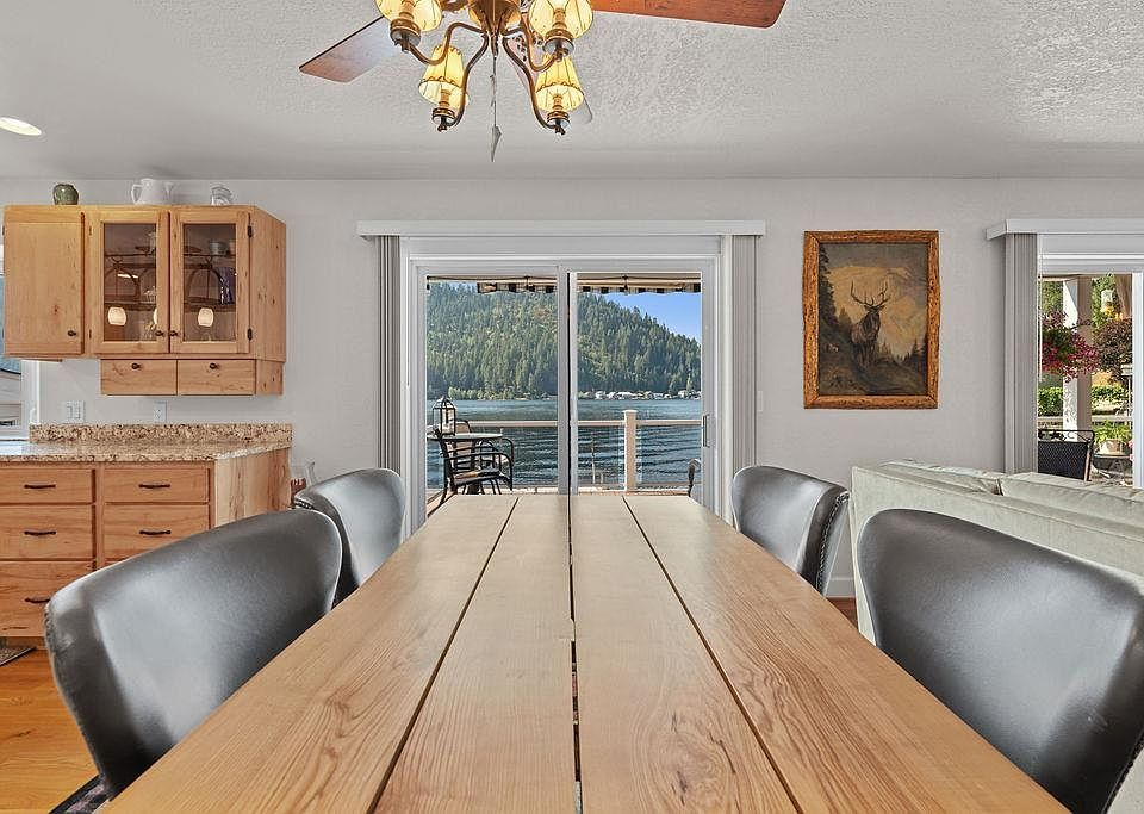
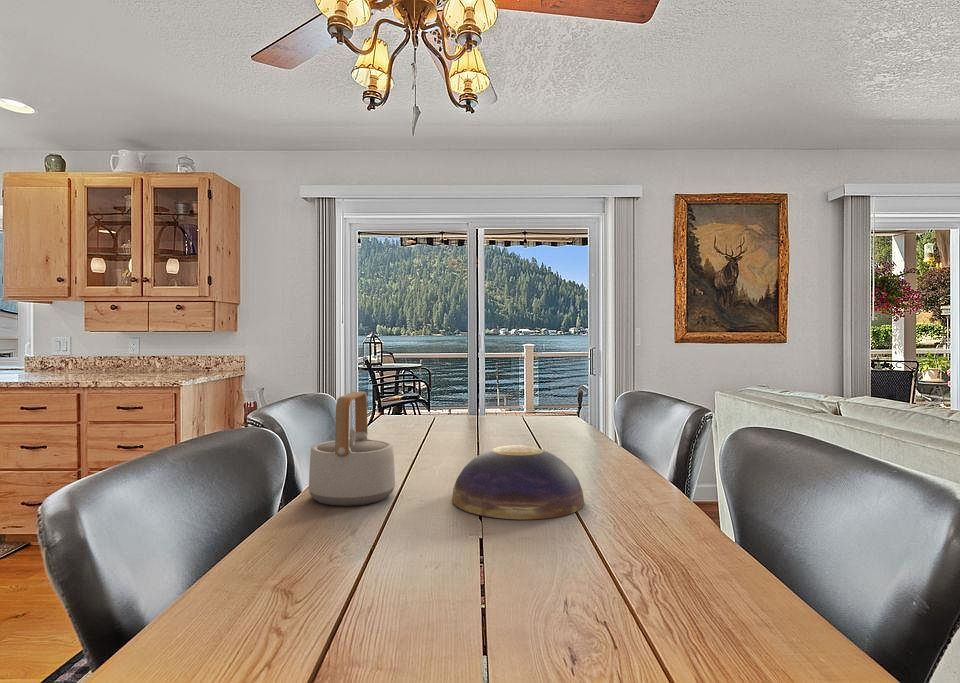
+ decorative bowl (517, 472)
+ teapot (354, 443)
